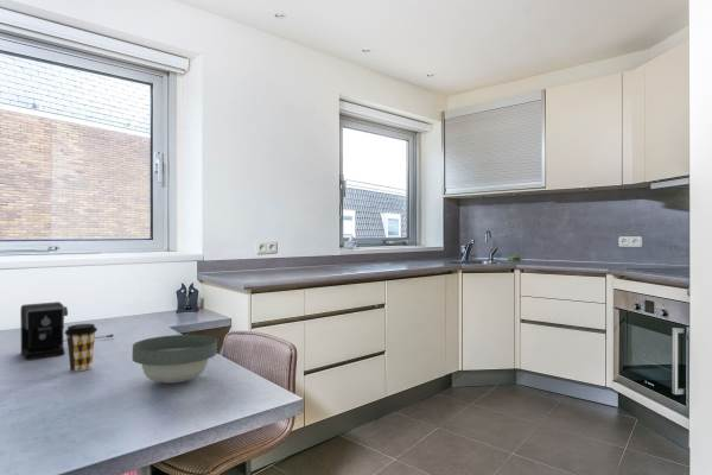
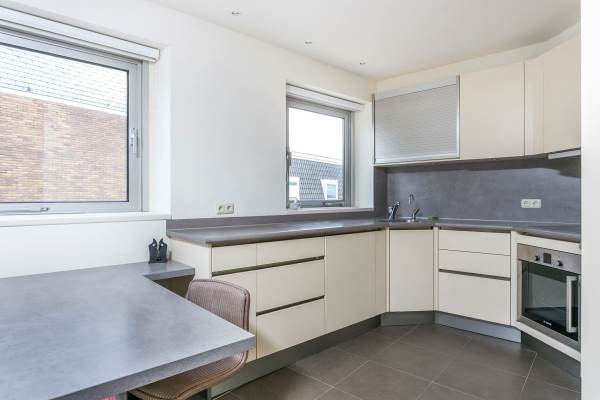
- bowl (176, 360)
- coffee maker (63, 324)
- coffee cup (81, 347)
